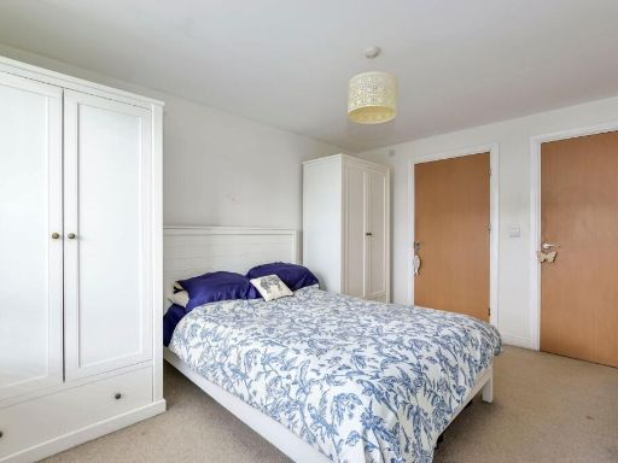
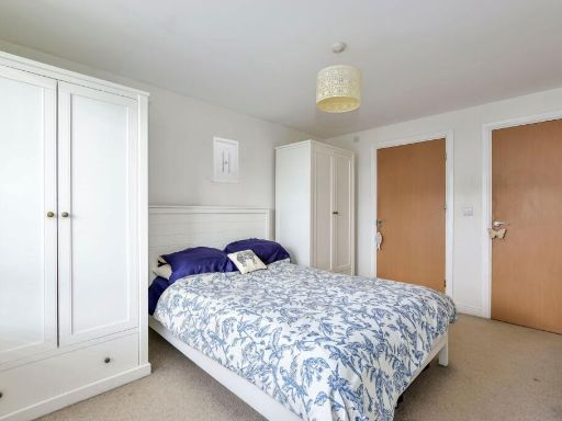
+ wall art (226, 161)
